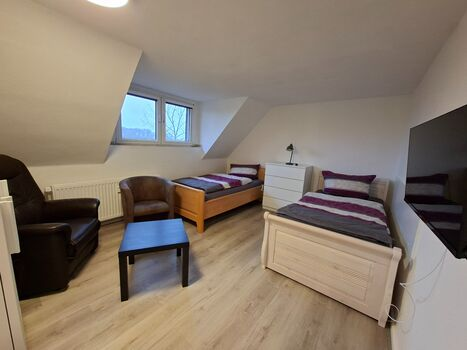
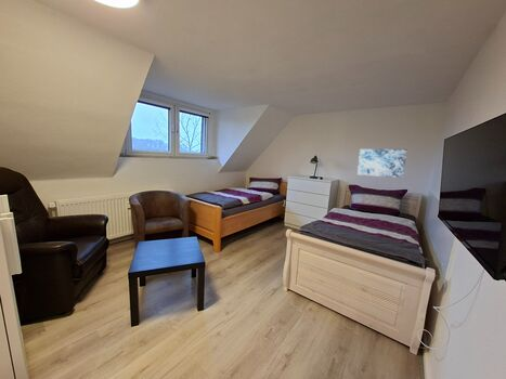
+ wall art (380, 162)
